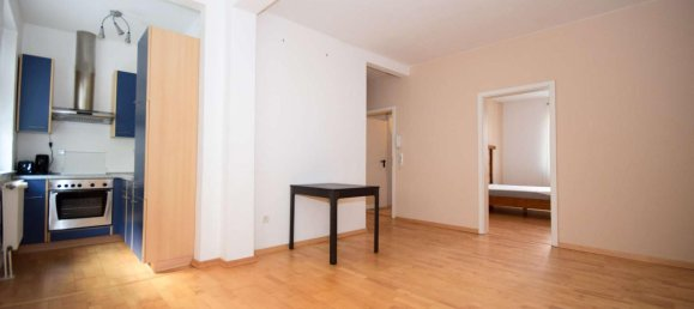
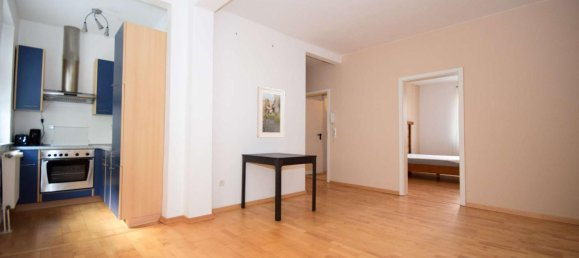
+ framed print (271, 113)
